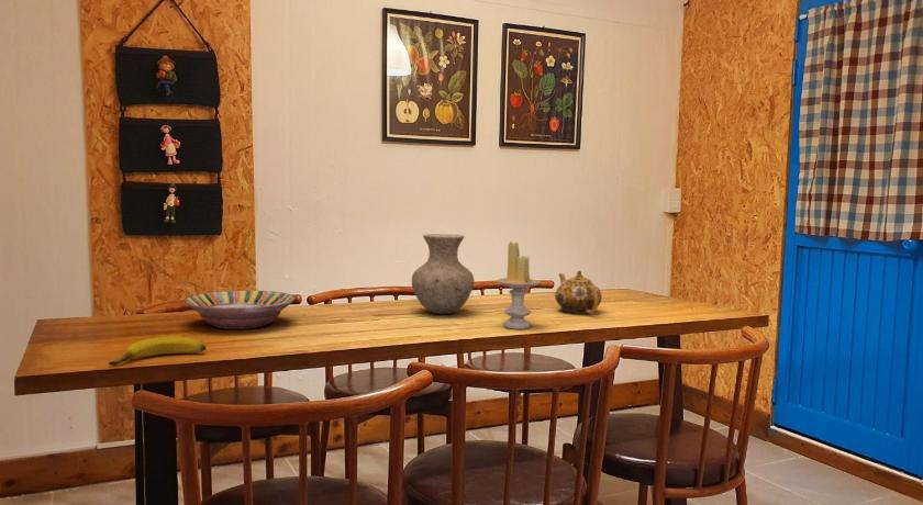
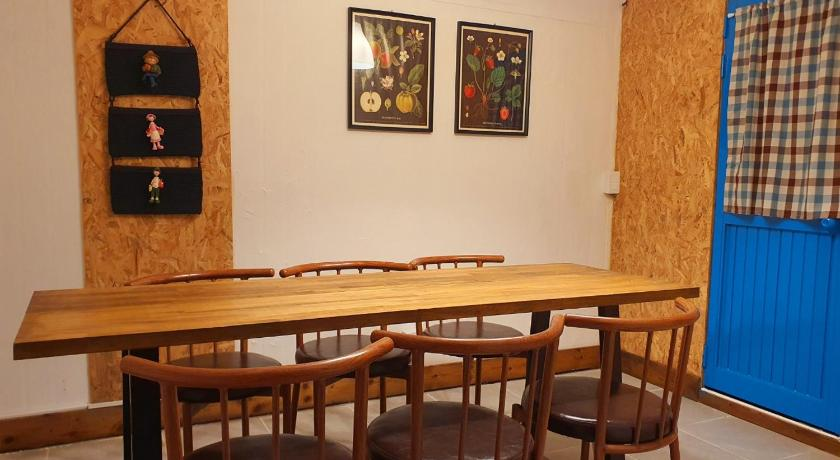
- candle (518, 283)
- vase (443, 273)
- banana (157, 348)
- teapot (578, 291)
- serving bowl (241, 311)
